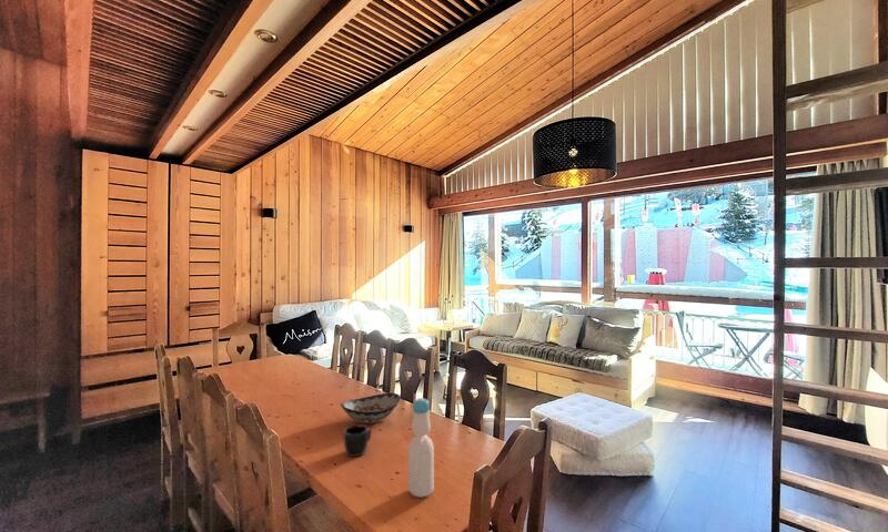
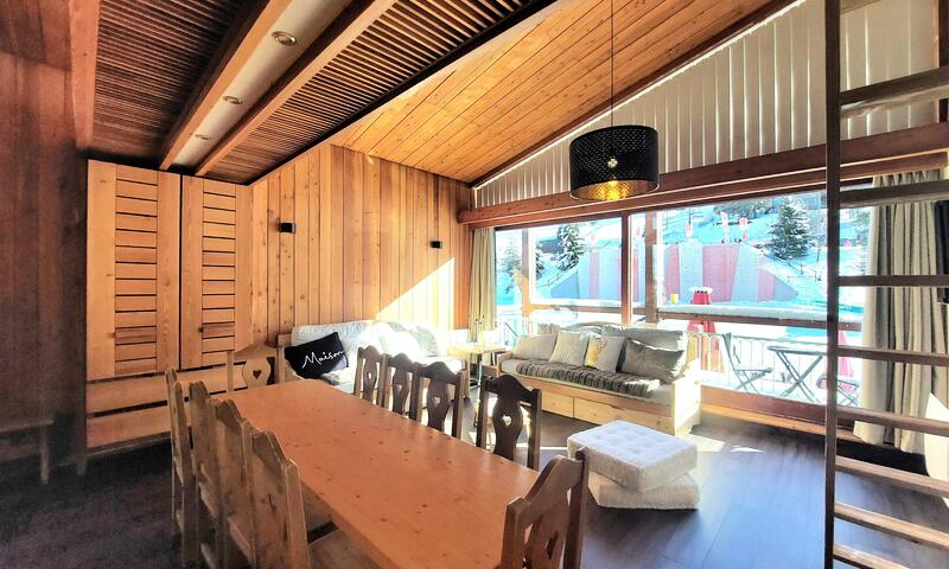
- decorative bowl (371, 409)
- bottle (421, 444)
- mug (359, 439)
